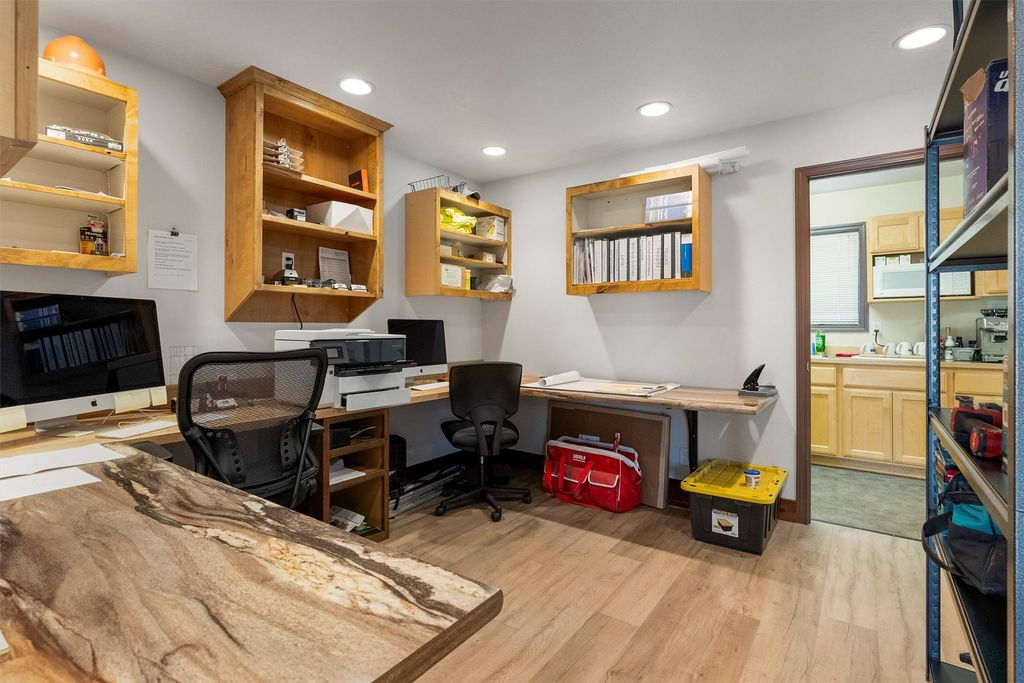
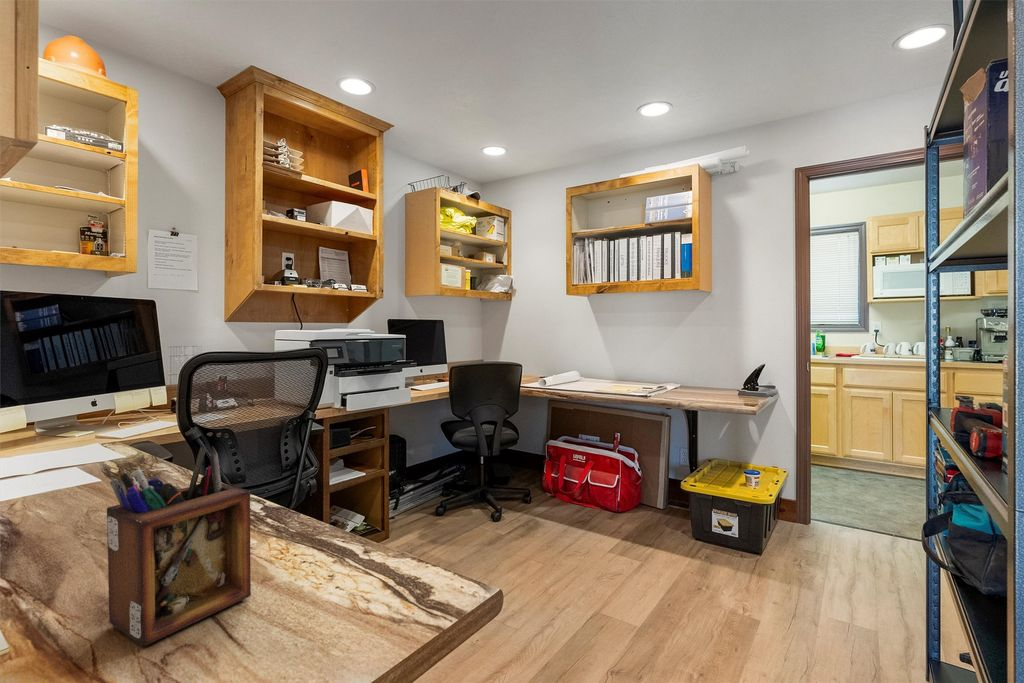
+ desk organizer (182, 532)
